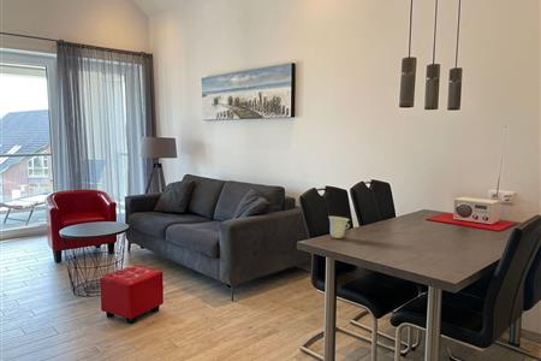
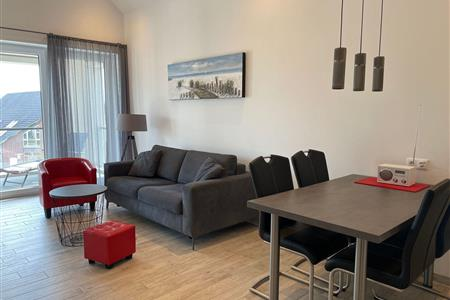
- cup (338, 226)
